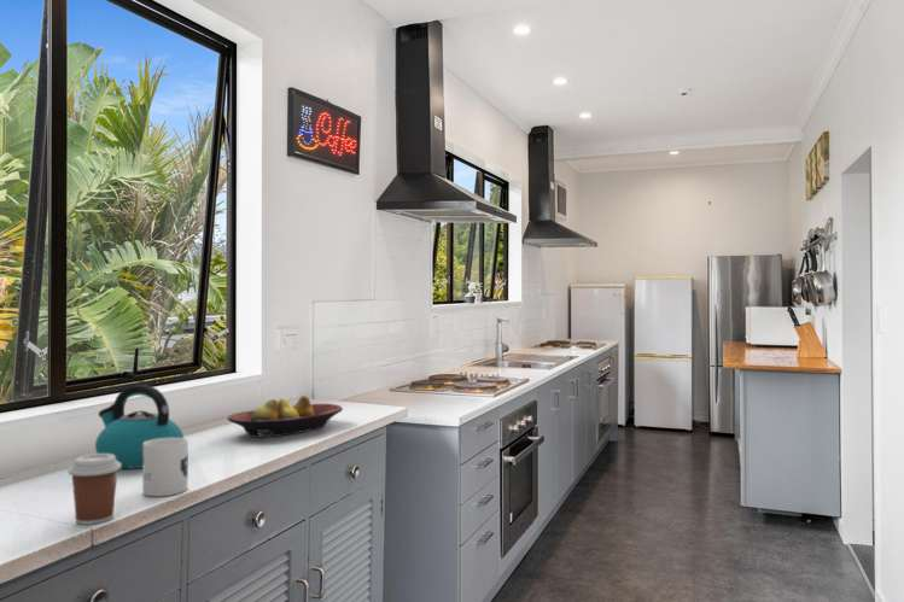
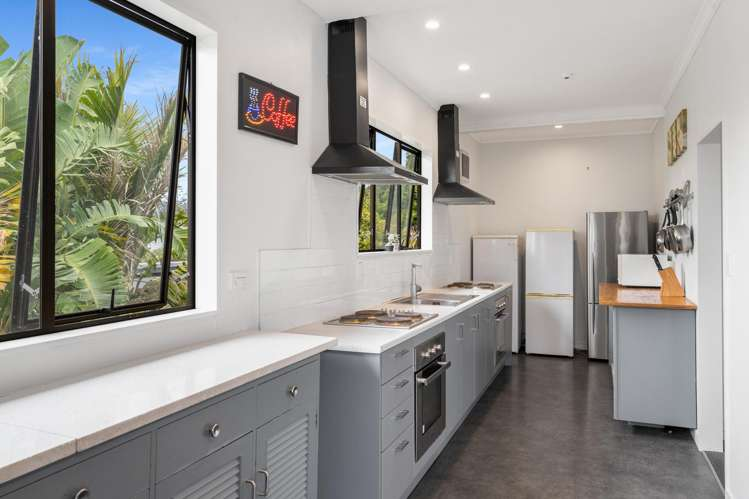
- kettle (135, 422)
- fruit bowl (287, 413)
- coffee cup (94, 487)
- mug (167, 463)
